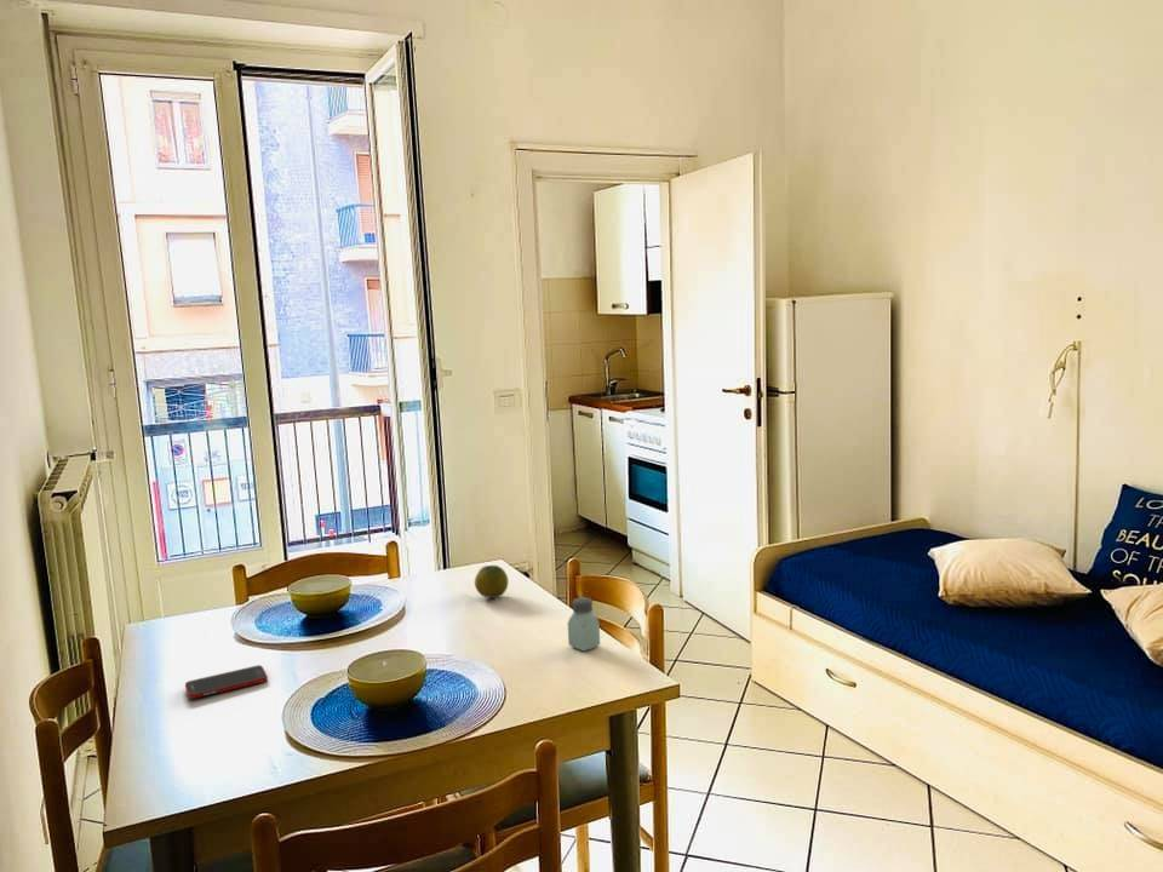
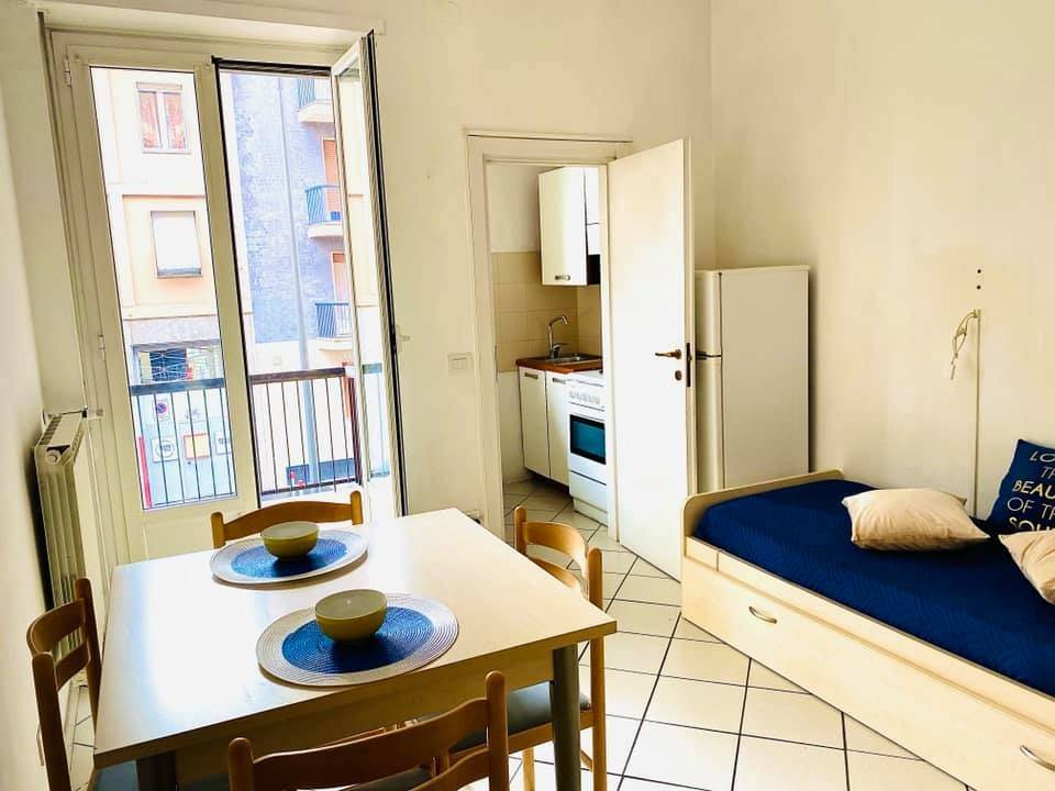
- saltshaker (583, 623)
- cell phone (227, 681)
- fruit (491, 581)
